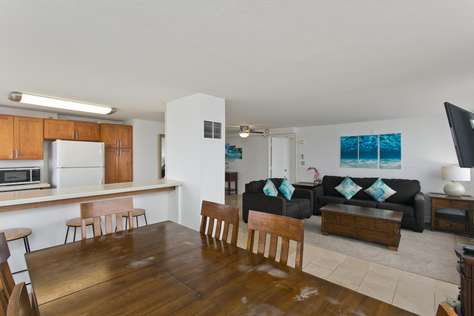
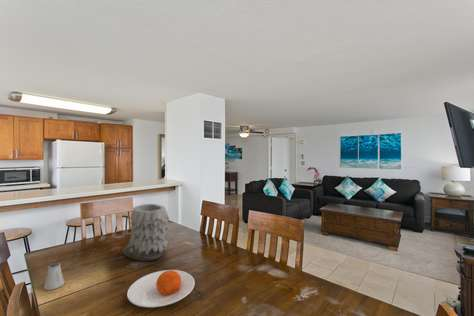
+ plate (162, 283)
+ saltshaker (54, 274)
+ vase (145, 230)
